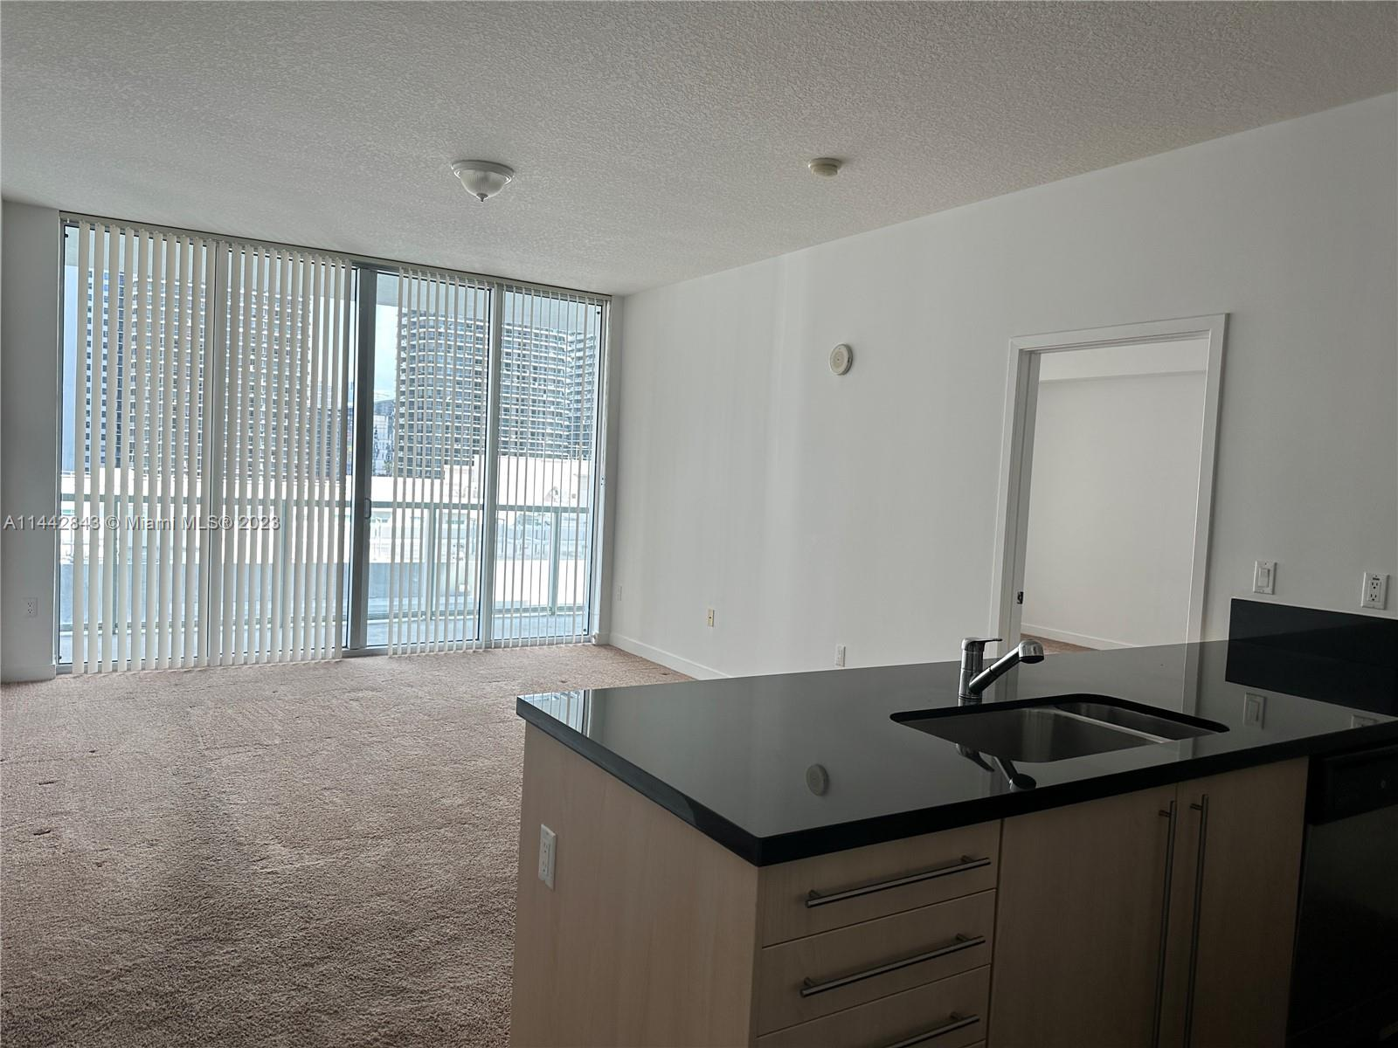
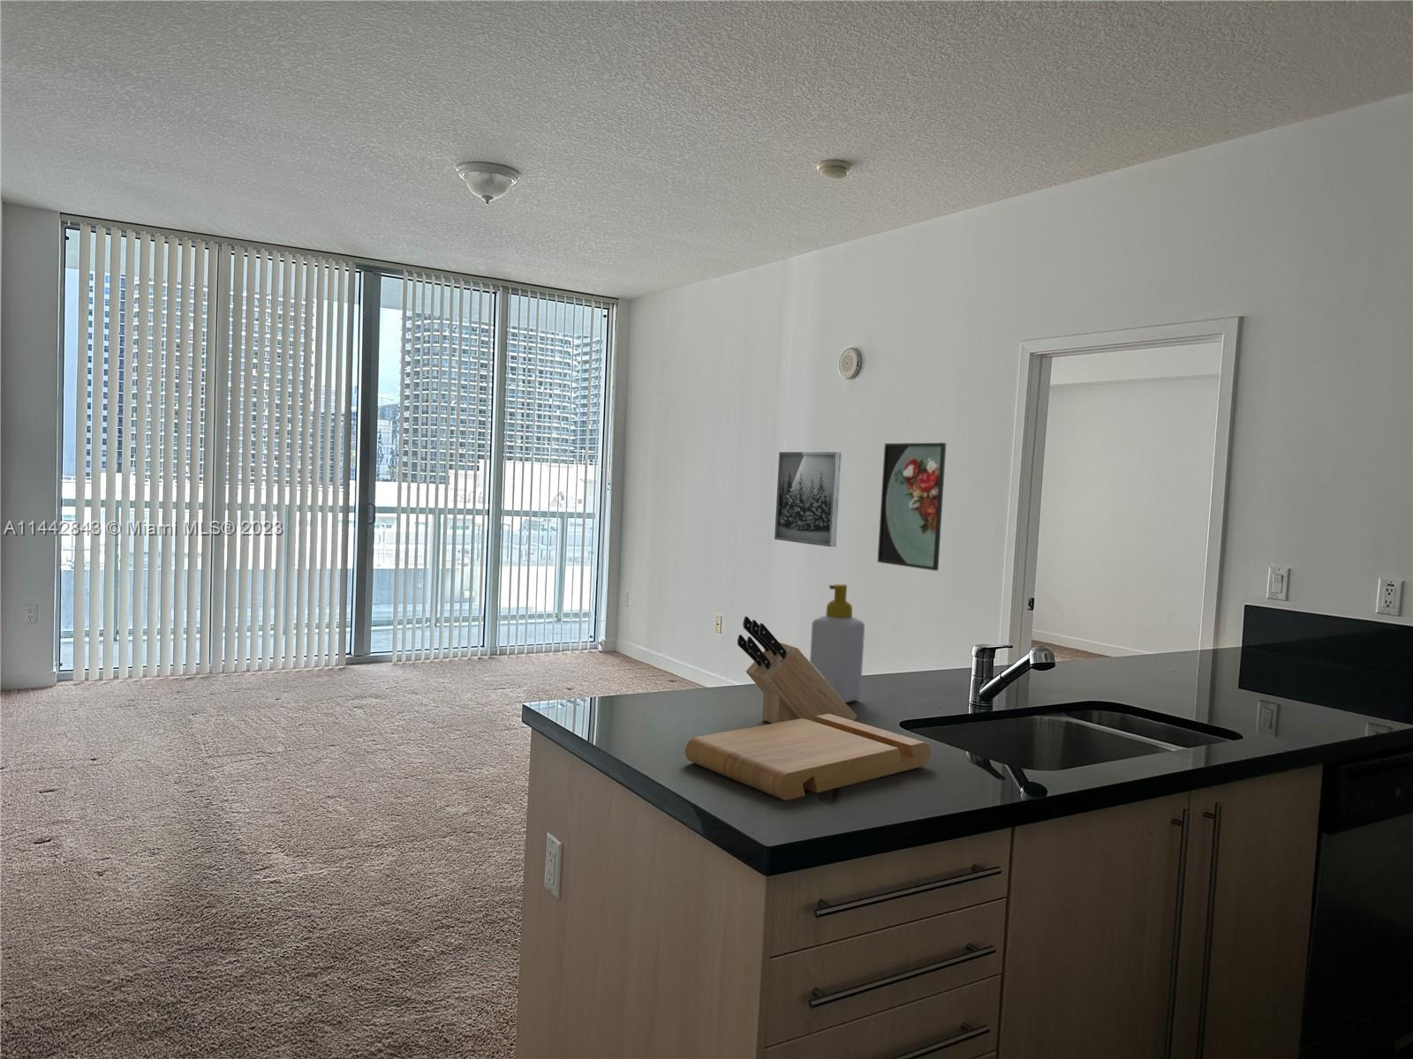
+ wall art (807, 497)
+ knife block (794, 669)
+ soap bottle (837, 642)
+ cutting board (810, 752)
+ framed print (910, 505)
